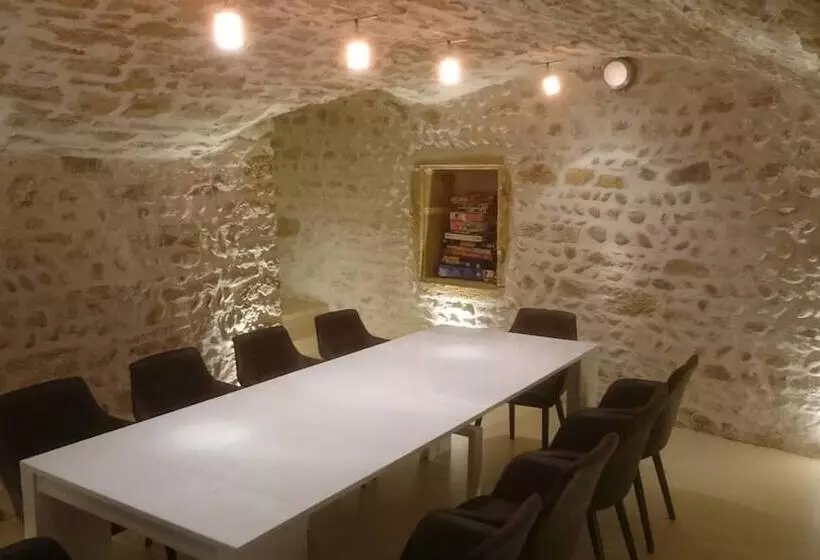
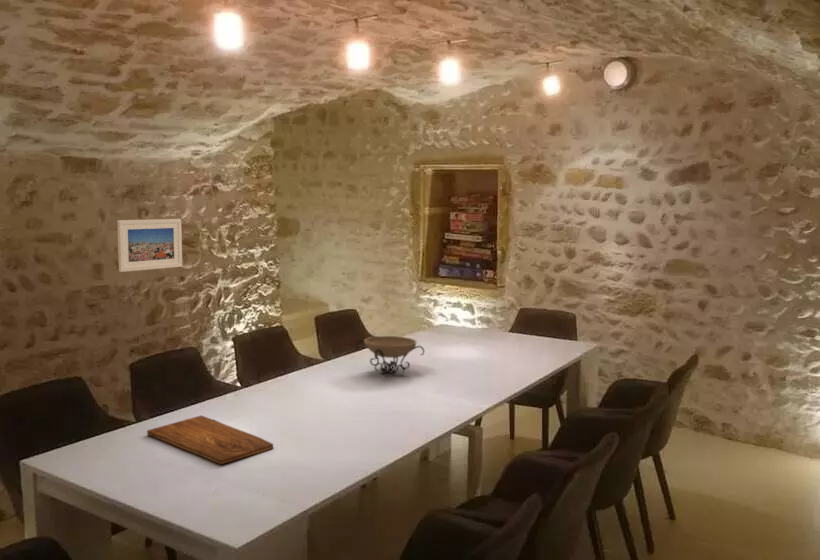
+ cutting board (210, 438)
+ decorative bowl (389, 356)
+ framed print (151, 244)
